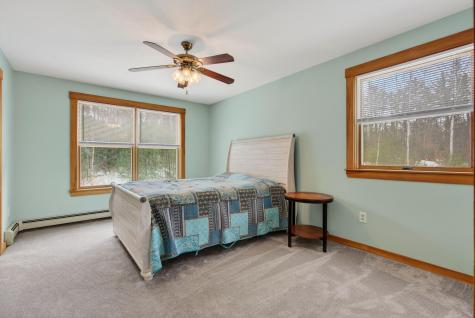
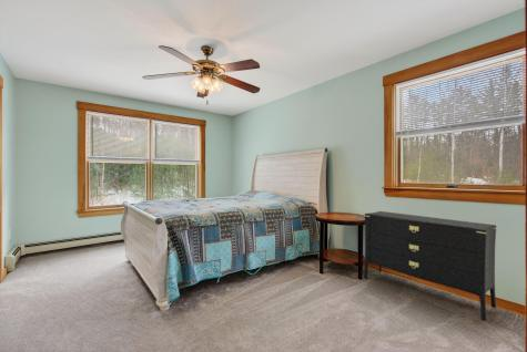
+ dresser (420, 255)
